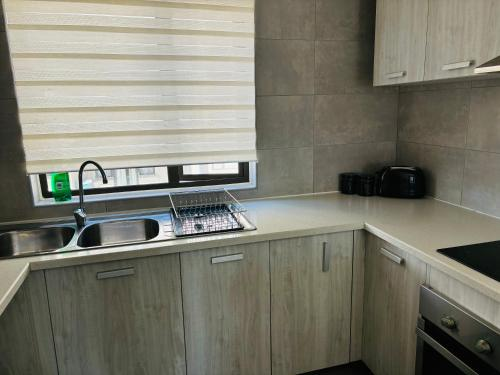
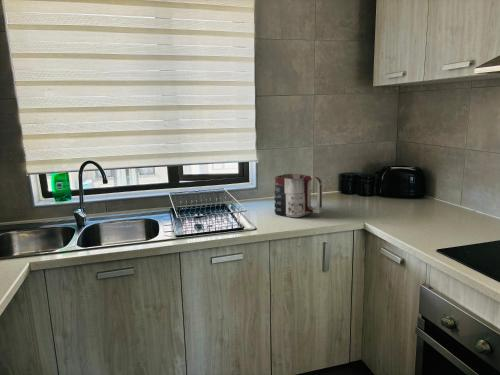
+ mug (299, 194)
